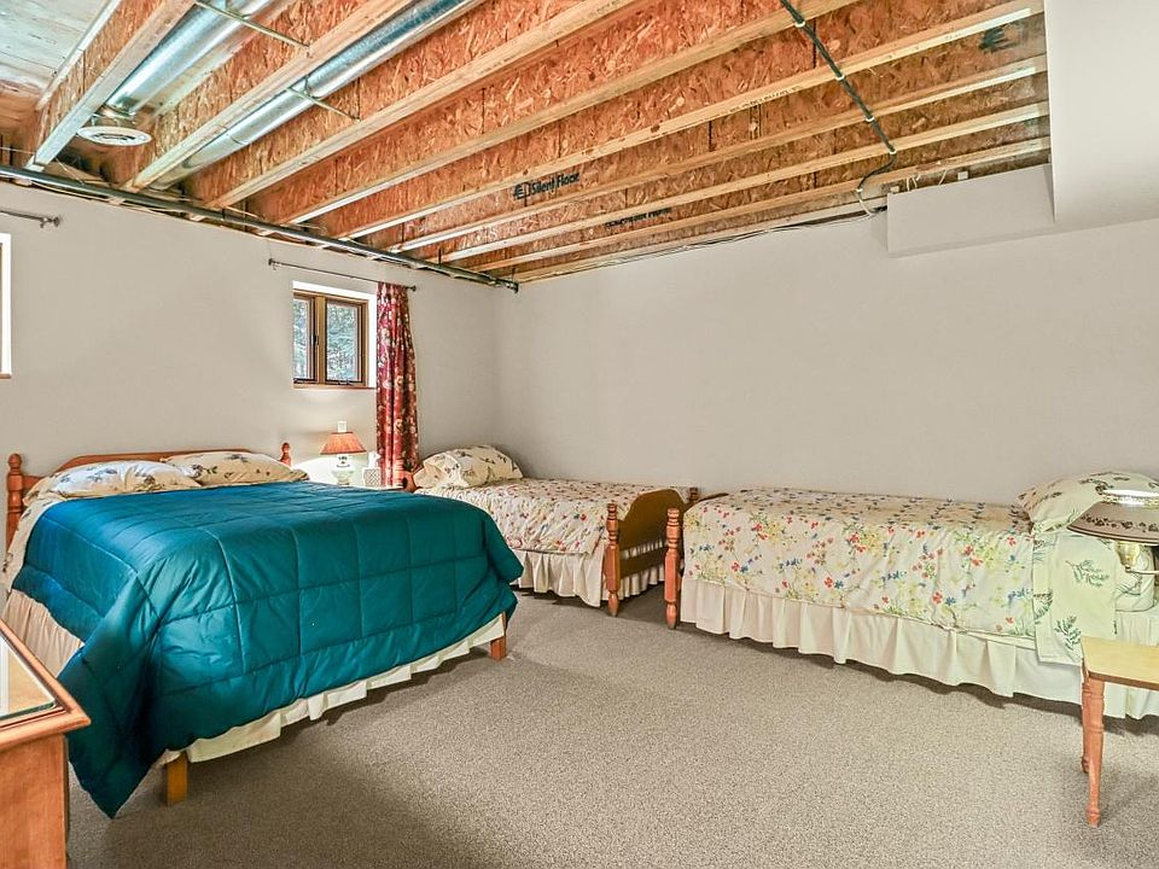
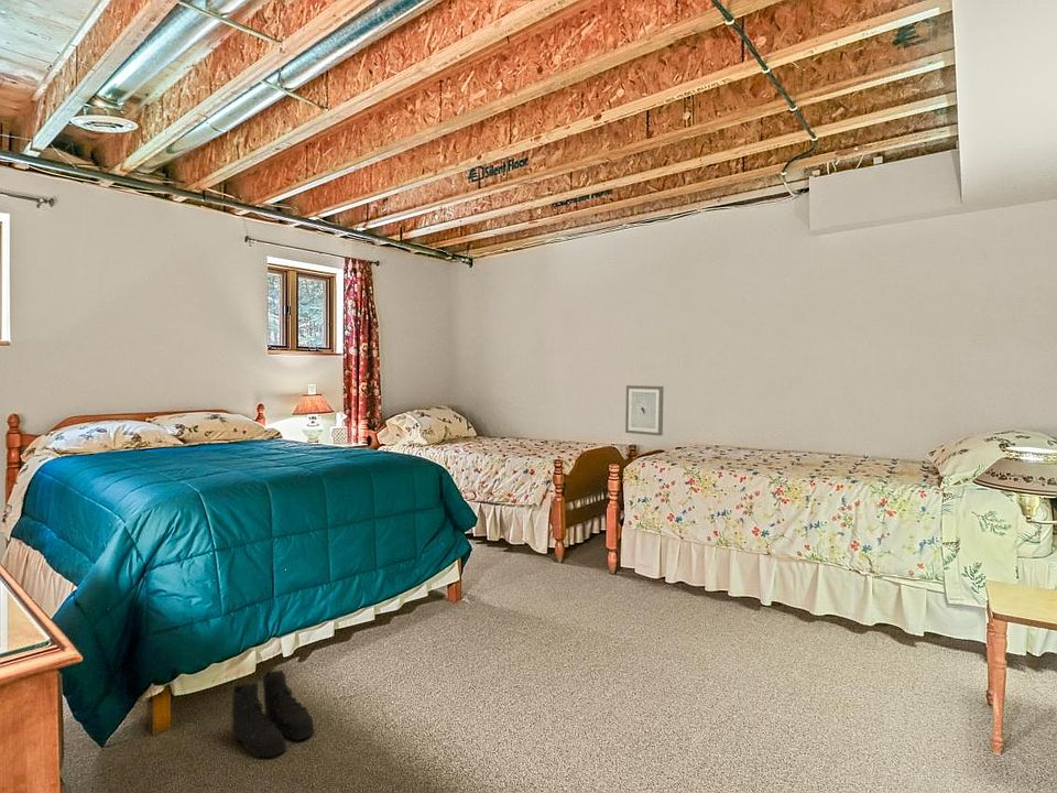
+ wall art (644, 410)
+ boots (272, 707)
